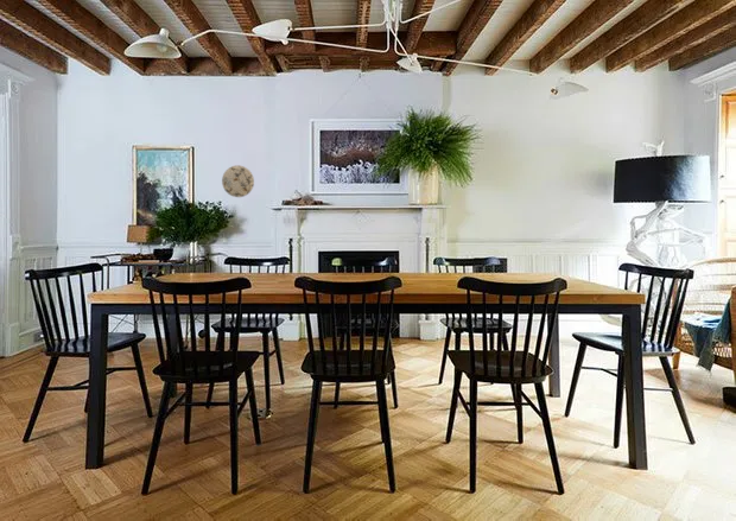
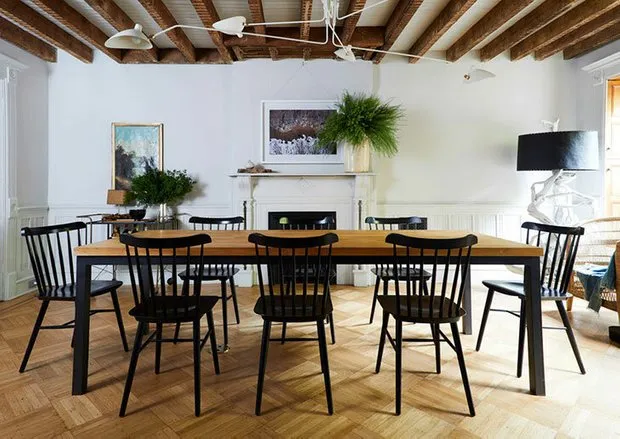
- decorative plate (237, 180)
